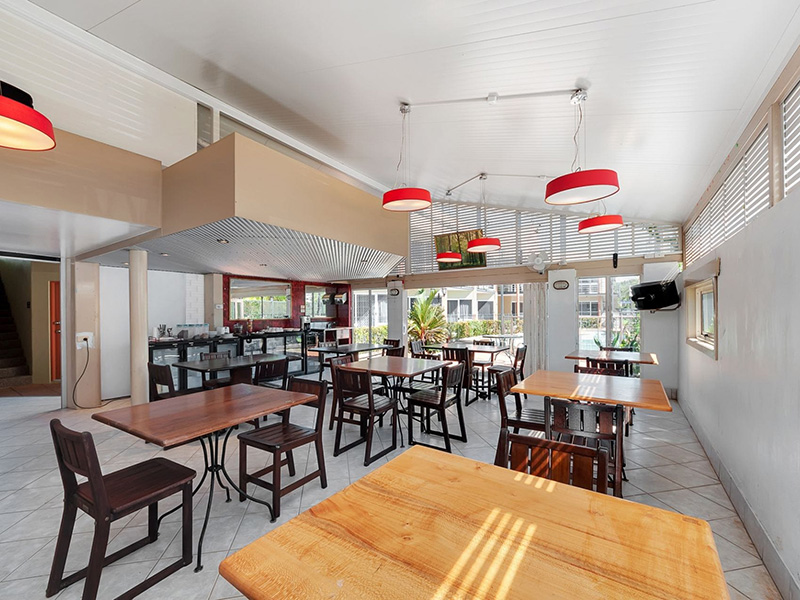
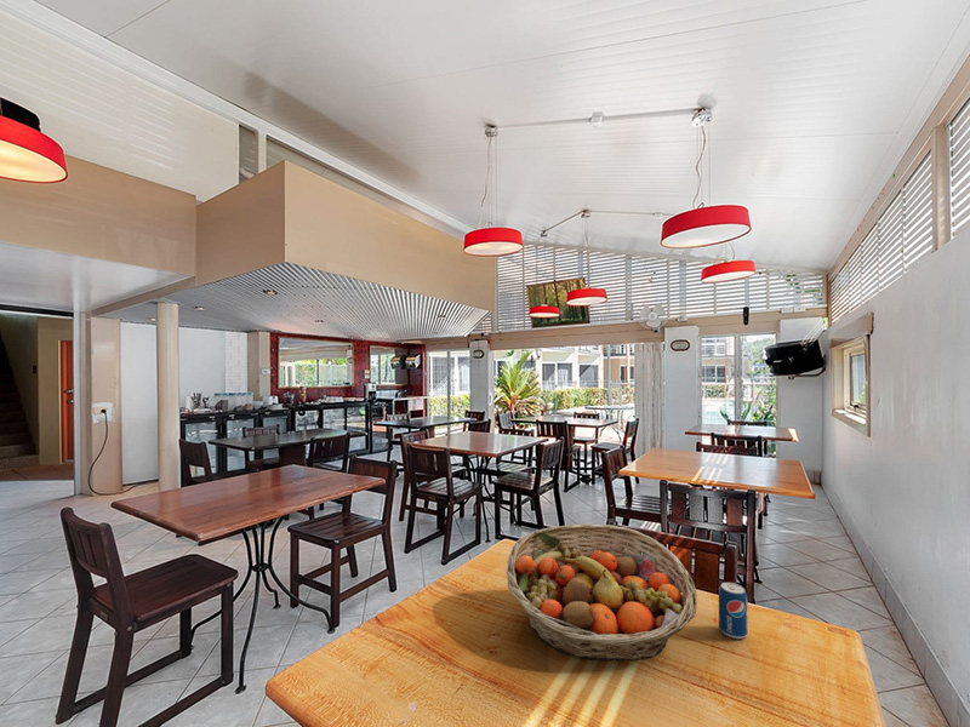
+ fruit basket (597, 585)
+ beverage can (732, 609)
